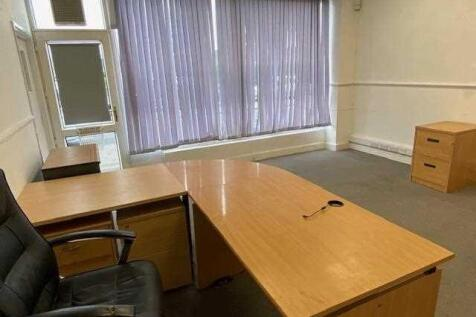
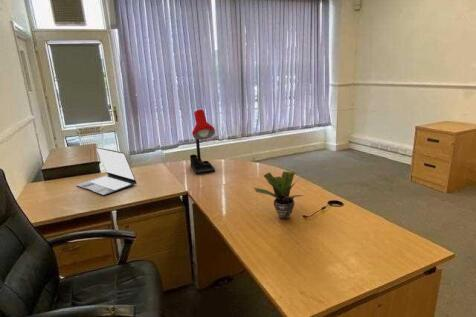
+ desk lamp (201, 139)
+ laptop (105, 168)
+ potted plant (284, 194)
